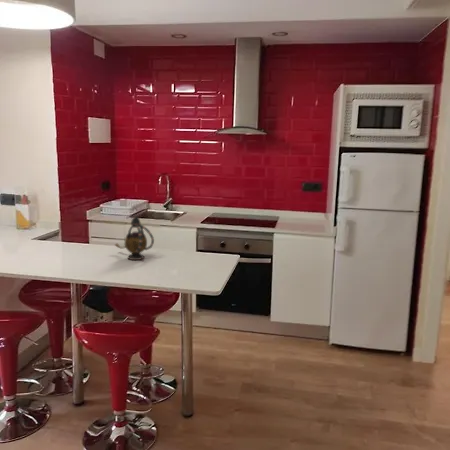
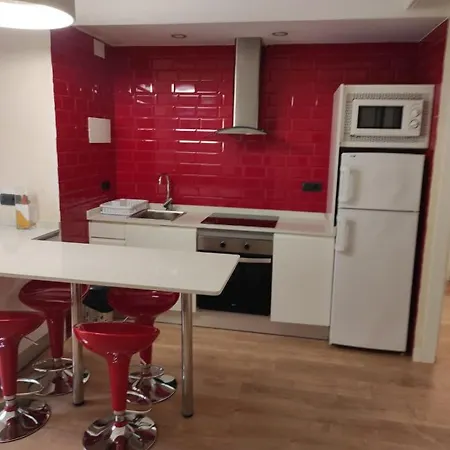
- teapot (131, 235)
